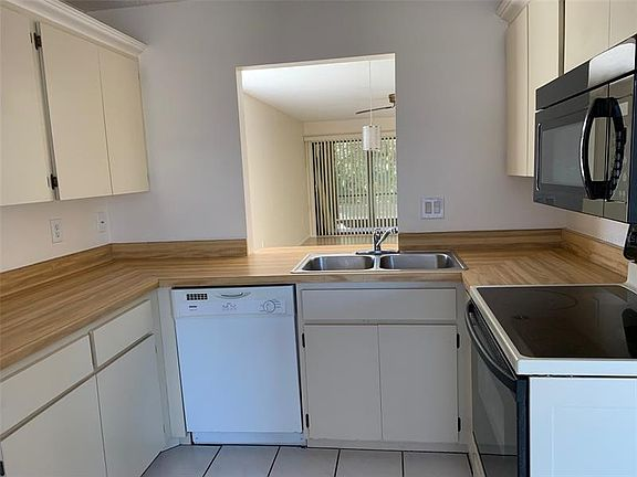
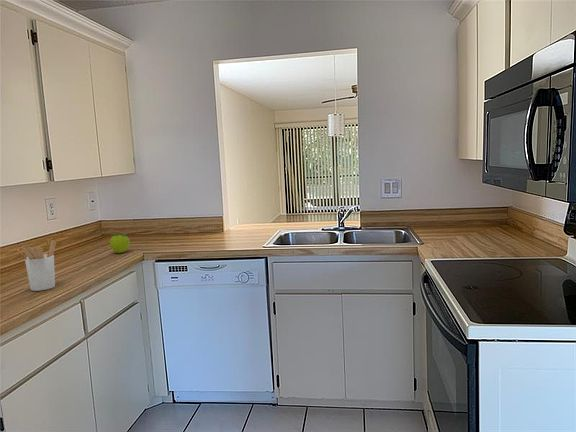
+ fruit (119, 242)
+ utensil holder (38, 266)
